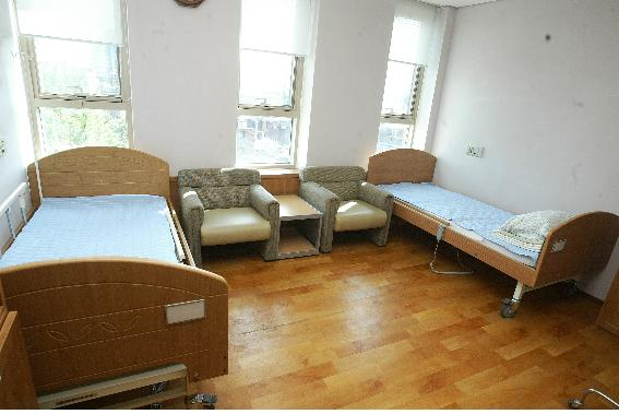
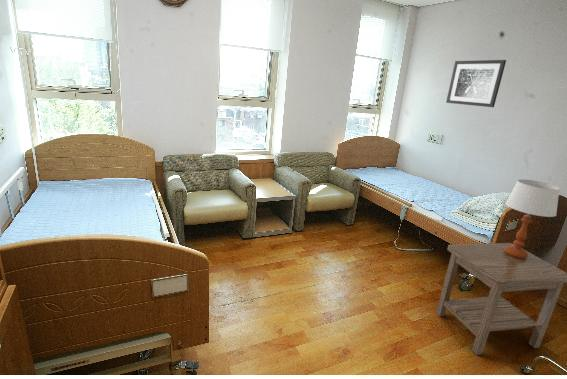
+ side table (495, 295)
+ wall art (473, 83)
+ table lamp (526, 220)
